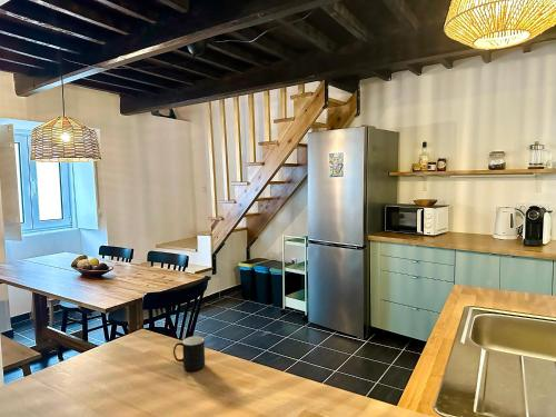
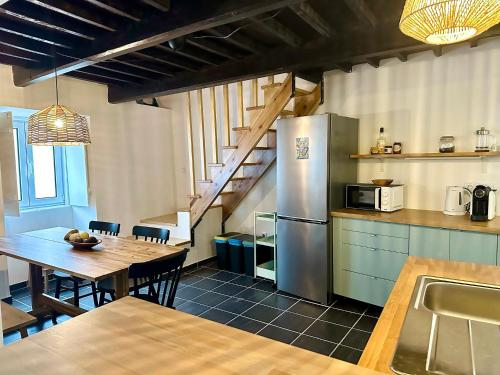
- cup (189, 353)
